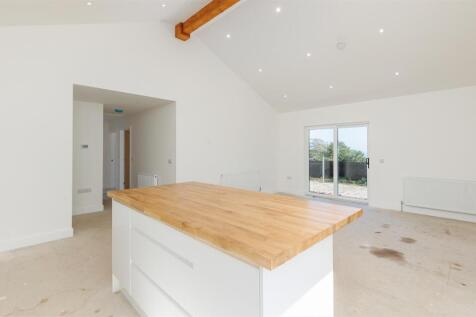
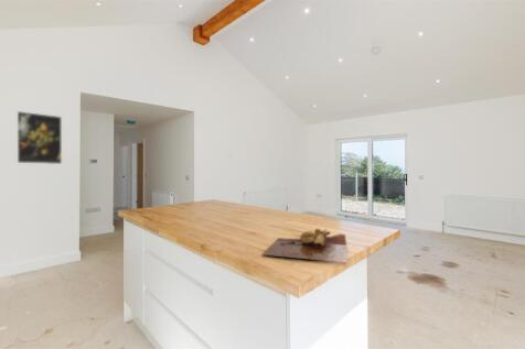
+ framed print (40, 139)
+ cutting board (309, 237)
